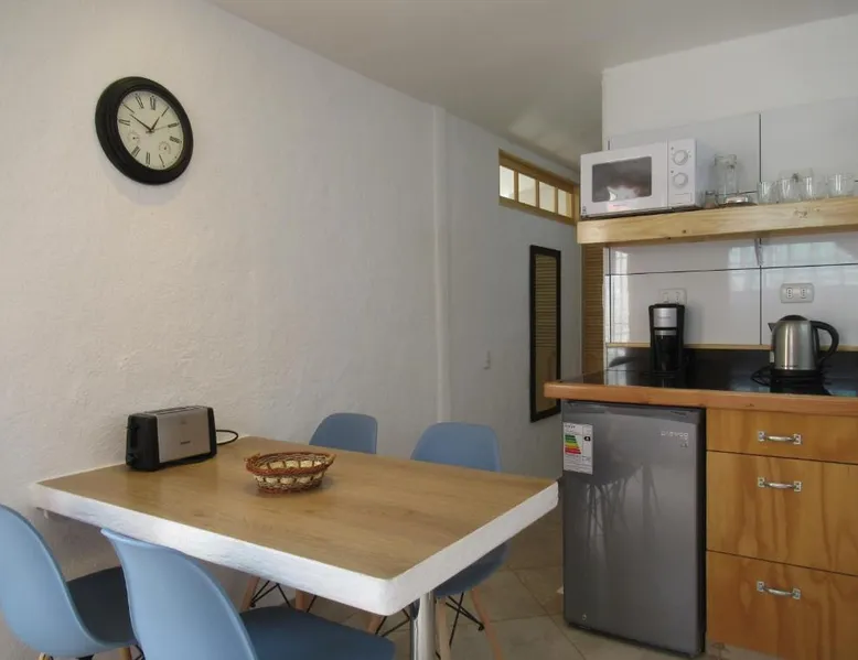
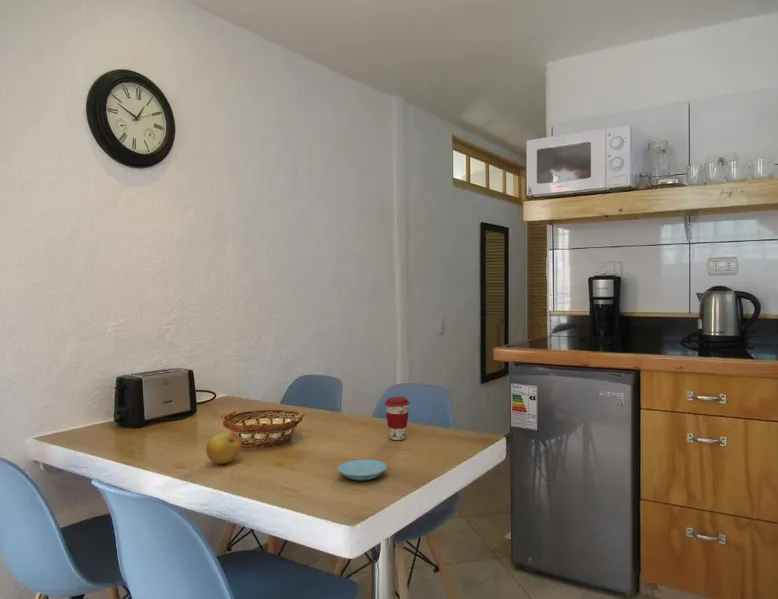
+ coffee cup (397, 418)
+ saucer (362, 471)
+ fruit (224, 447)
